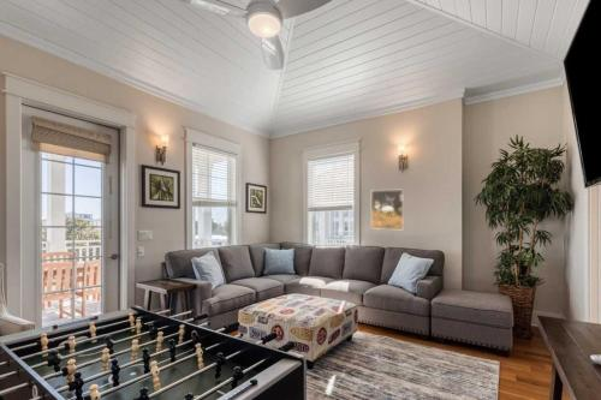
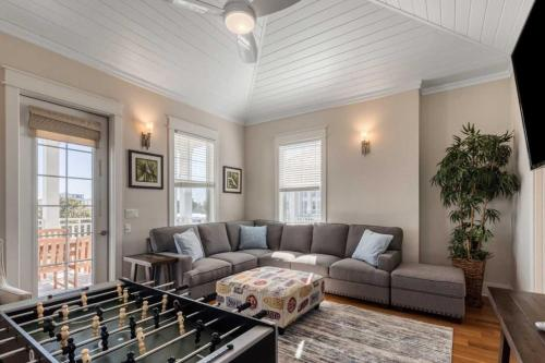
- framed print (387, 209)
